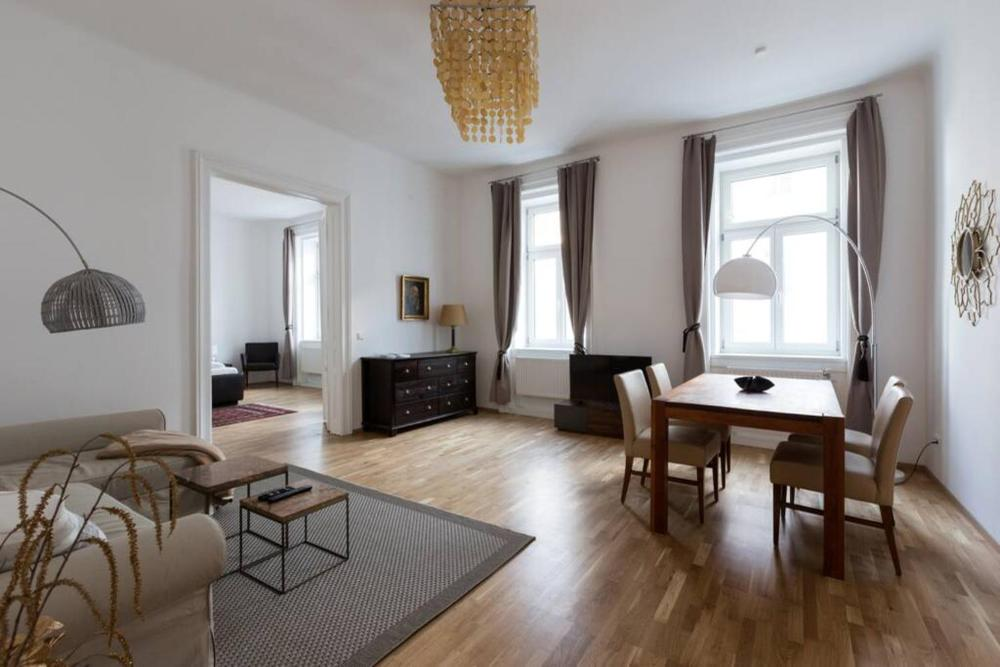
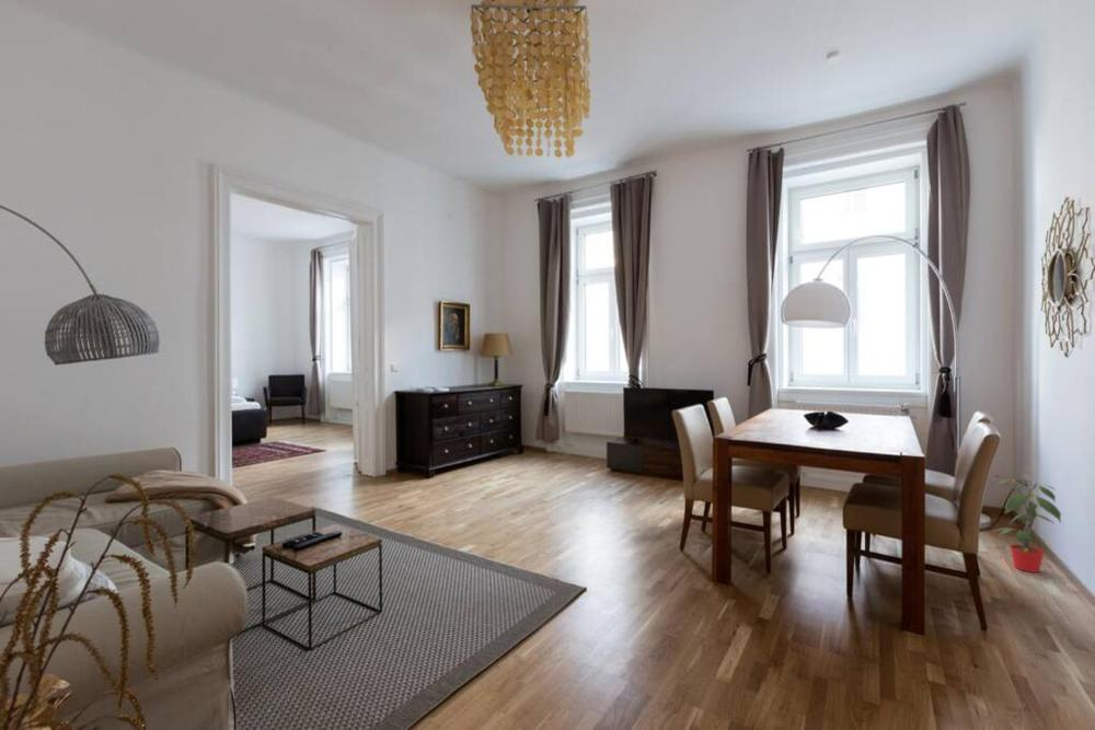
+ potted plant (1023, 522)
